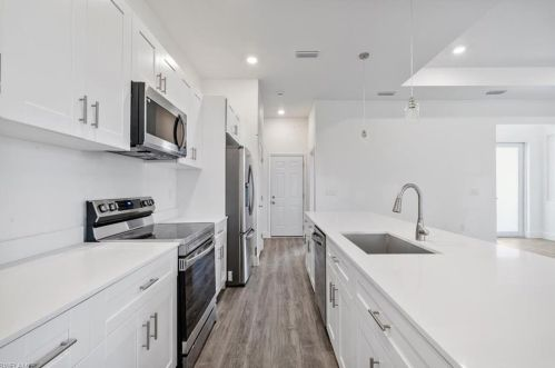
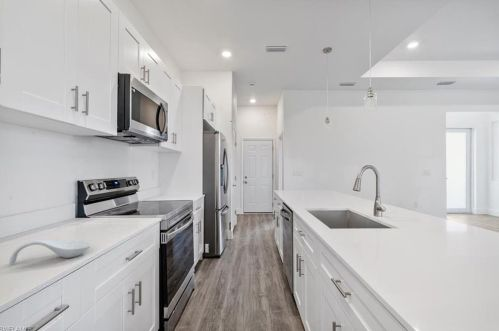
+ spoon rest (53, 248)
